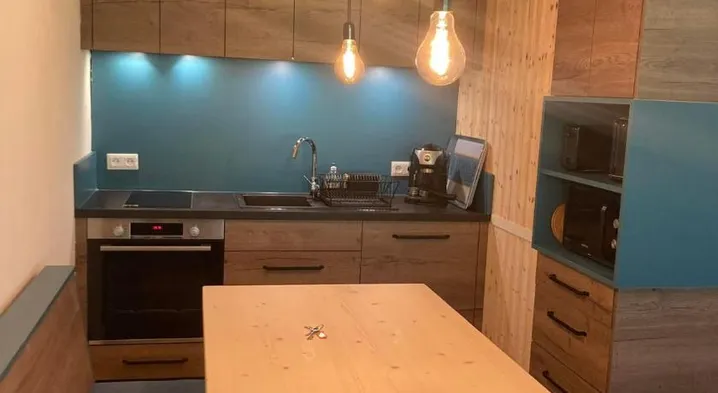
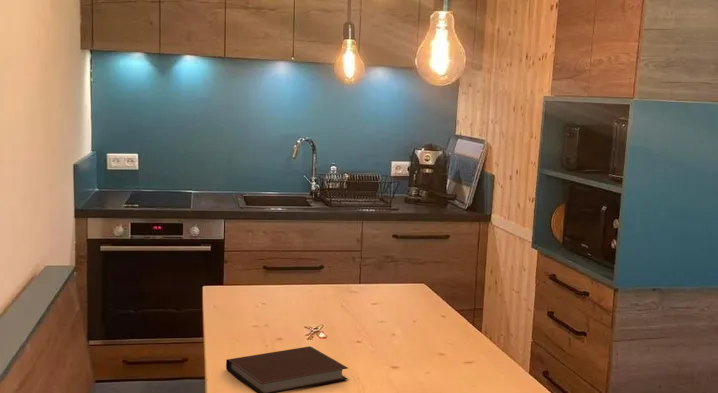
+ notebook (286, 368)
